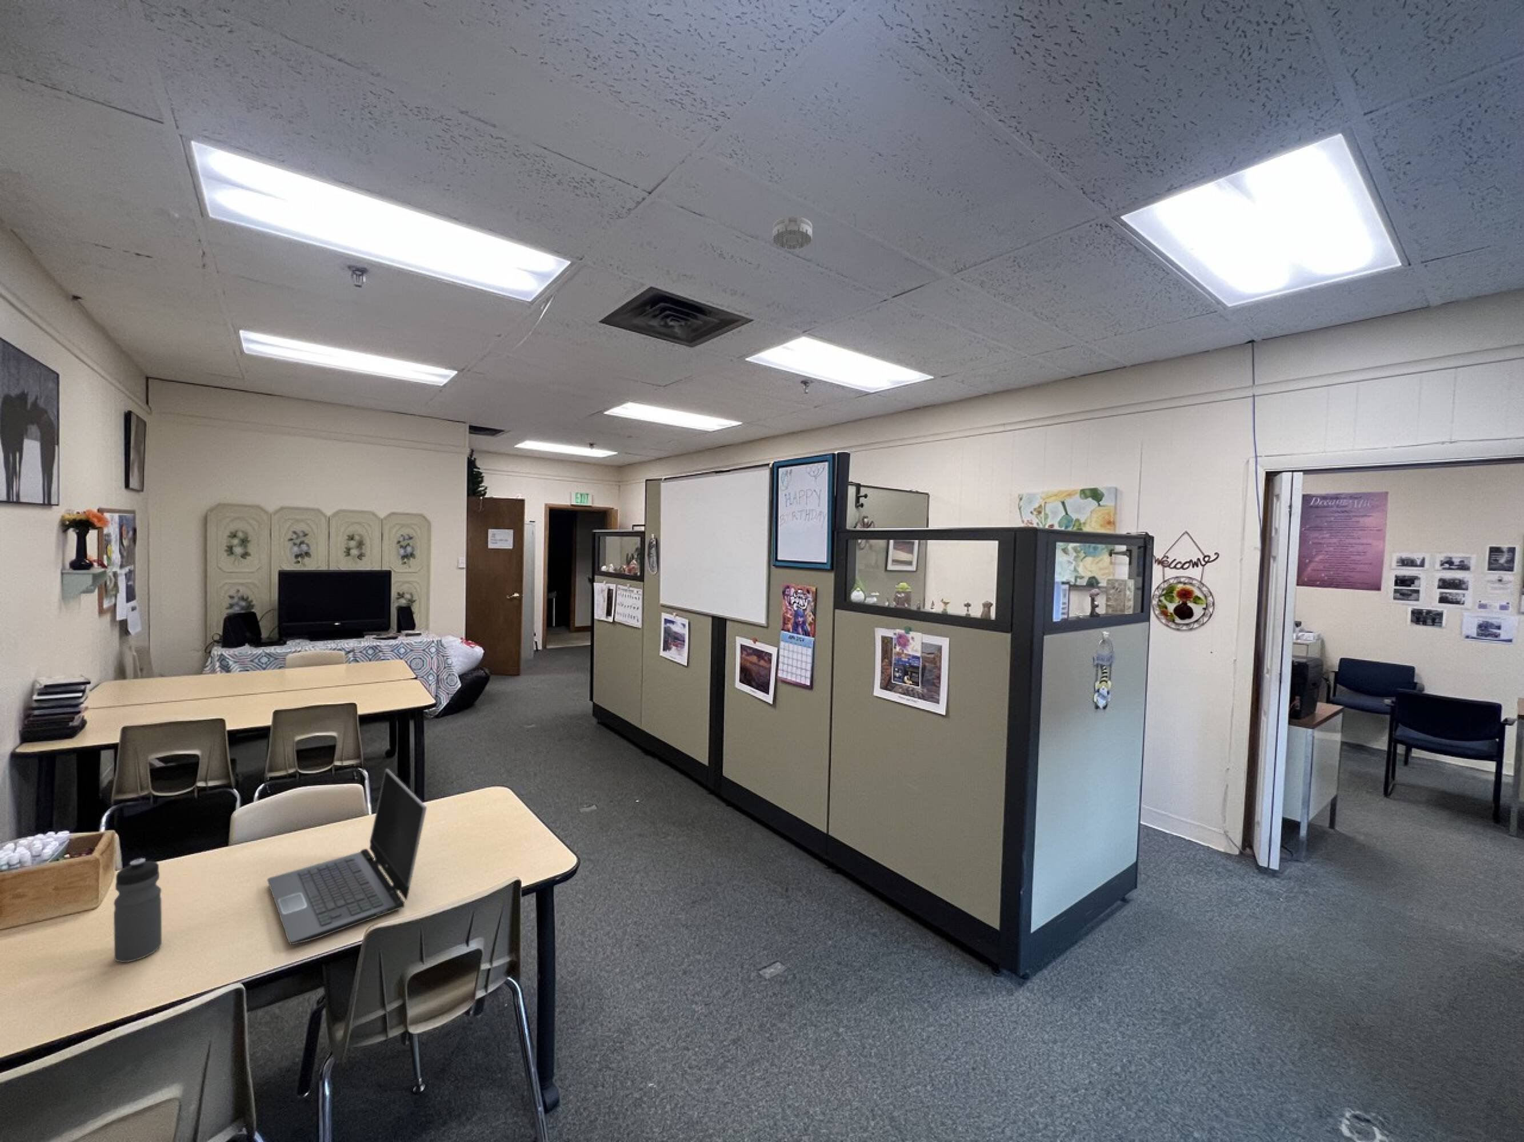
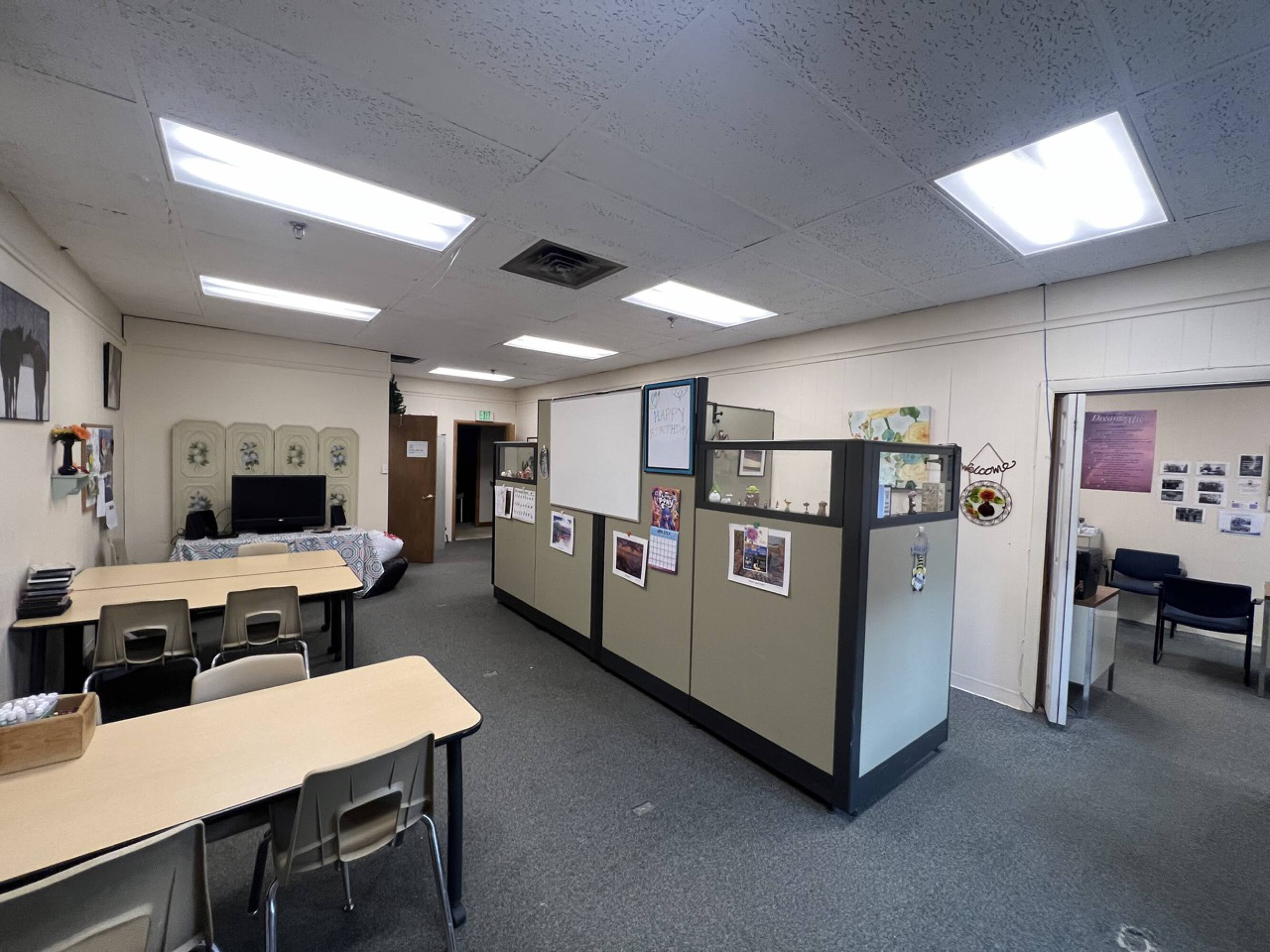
- water bottle (138, 906)
- smoke detector (792, 232)
- laptop computer (348, 855)
